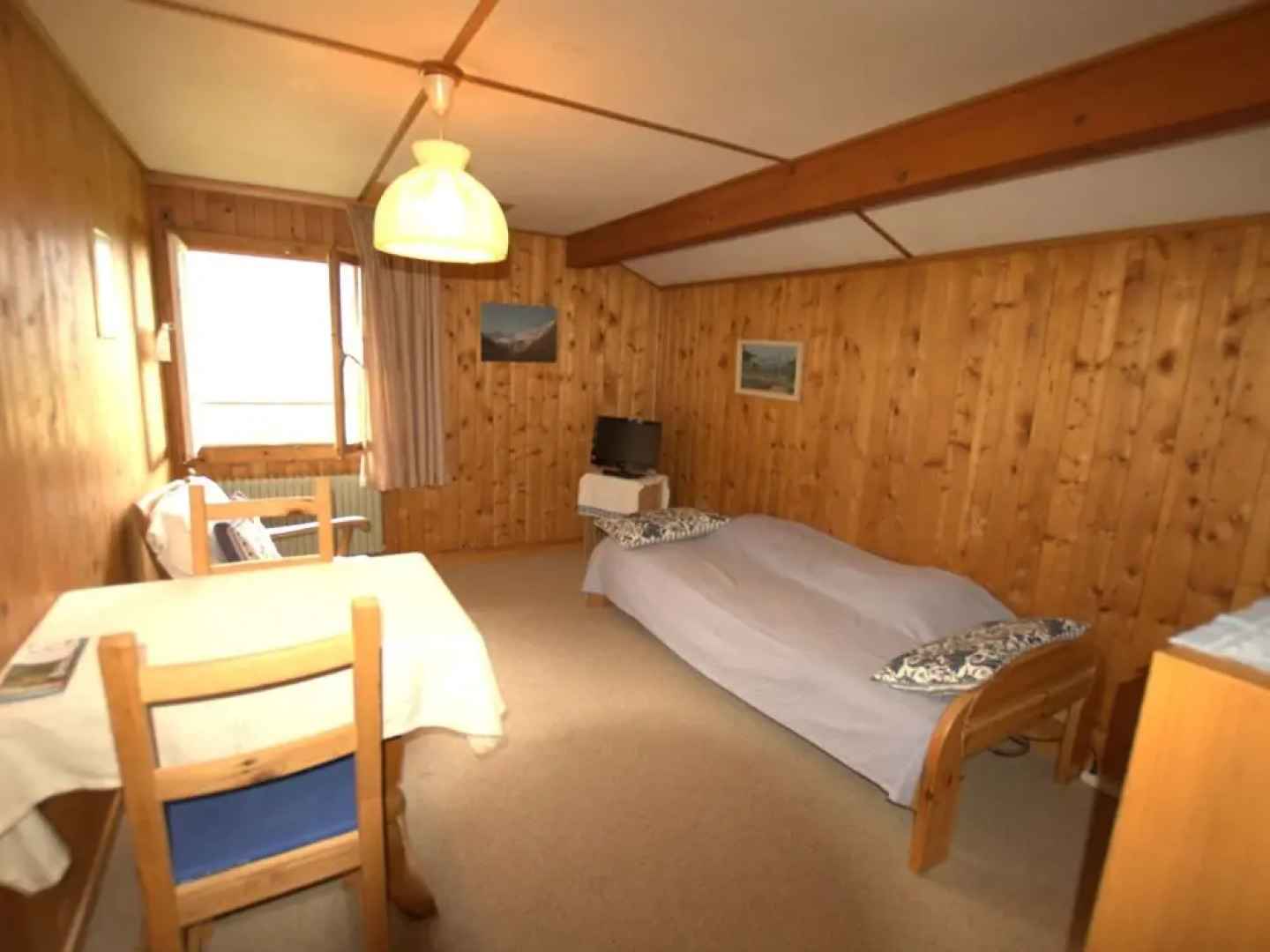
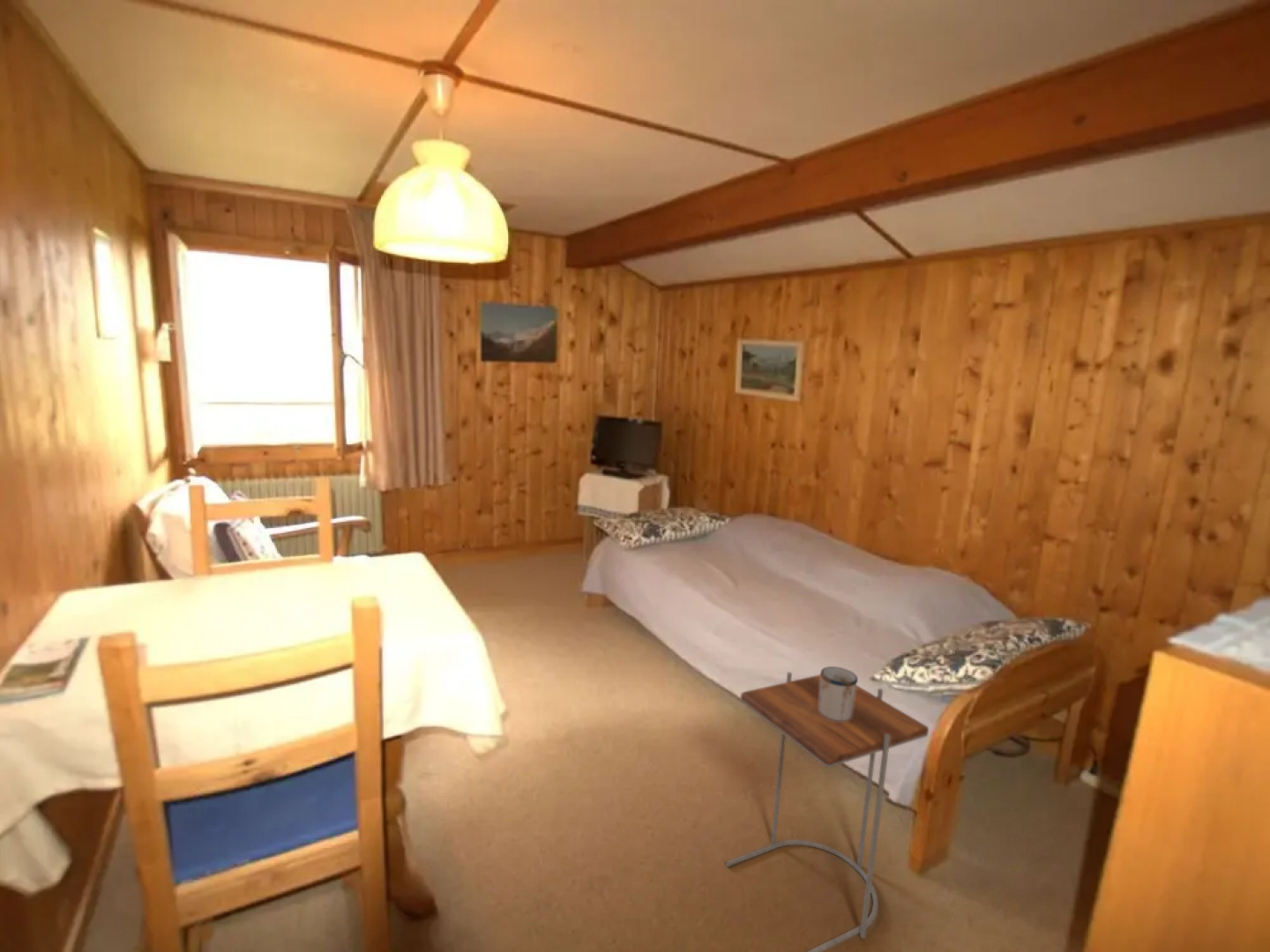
+ side table (826, 767)
+ mug (835, 691)
